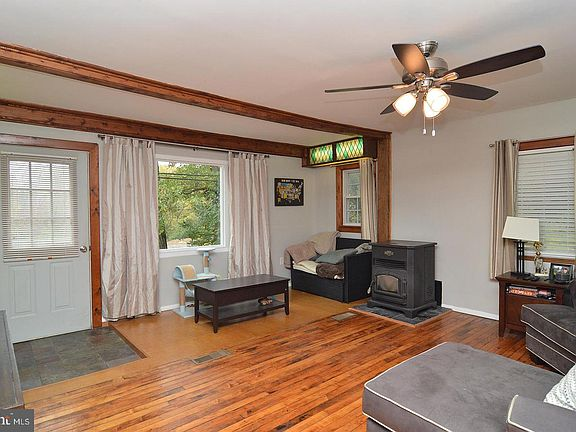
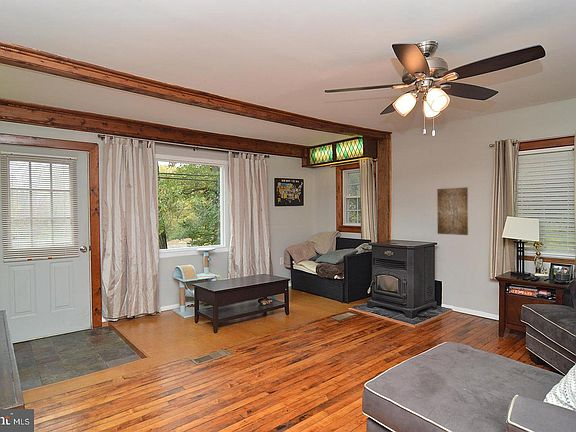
+ wall art (452, 211)
